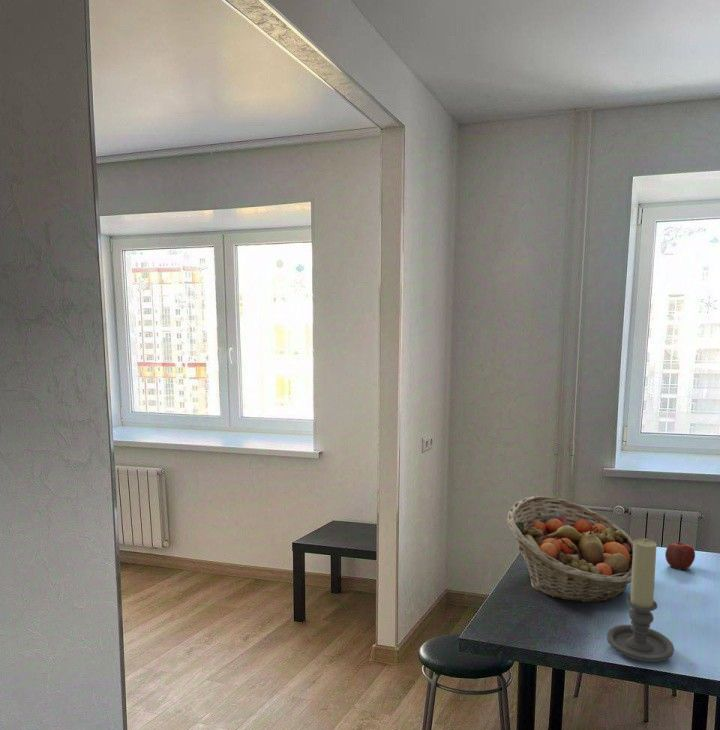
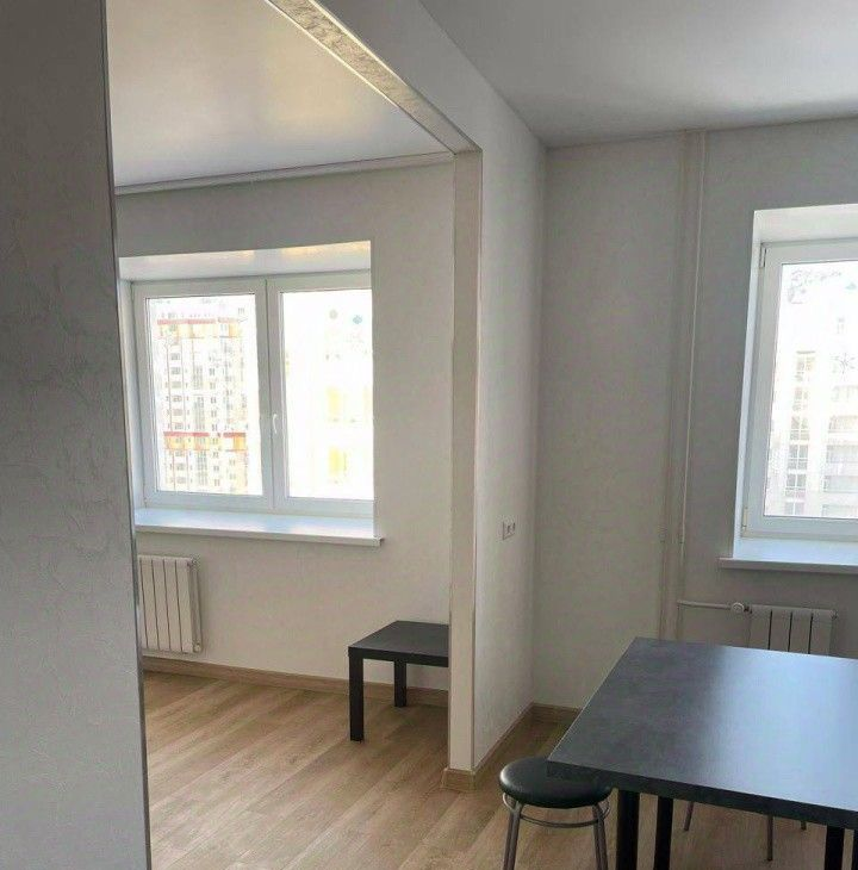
- candle holder (642, 592)
- fruit basket (572, 546)
- apple (680, 554)
